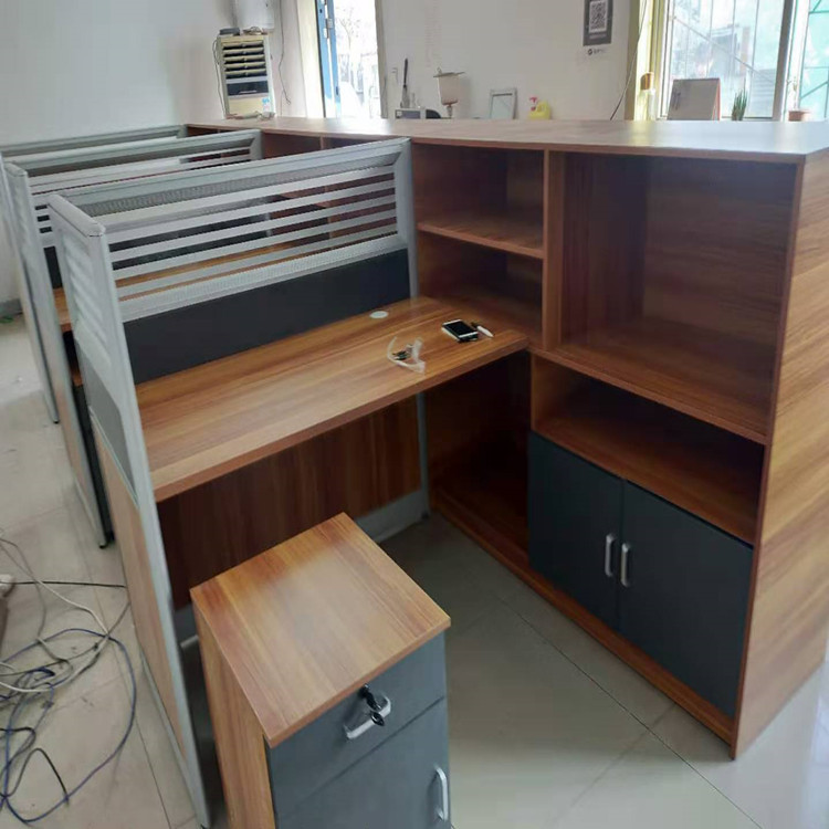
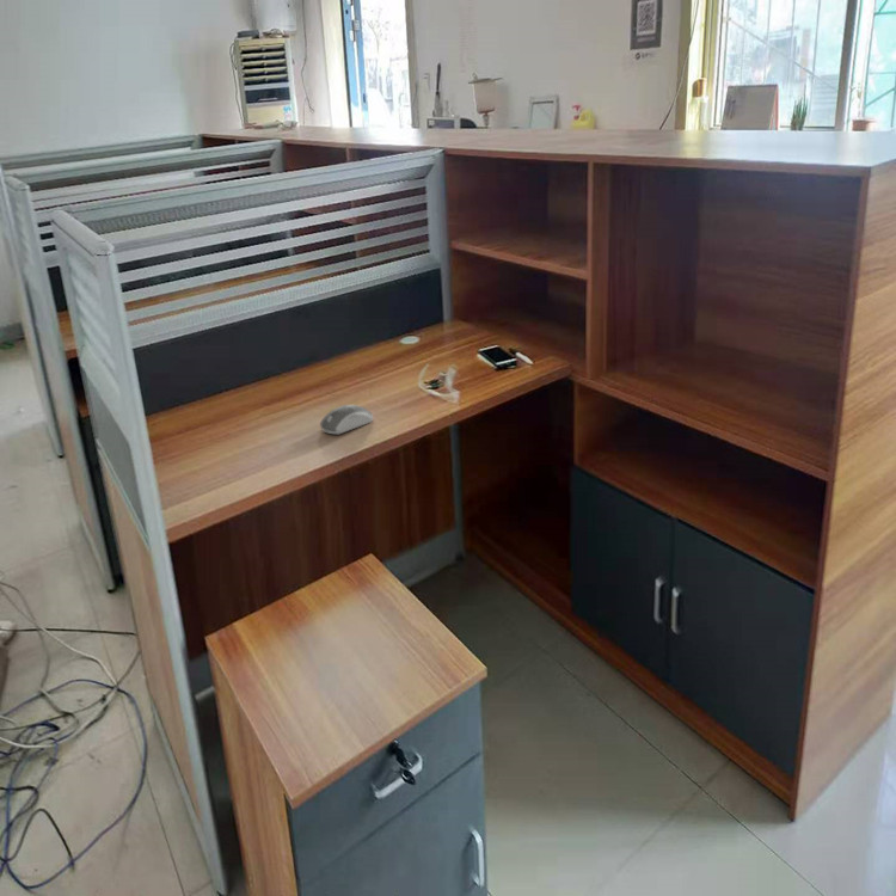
+ computer mouse (346, 415)
